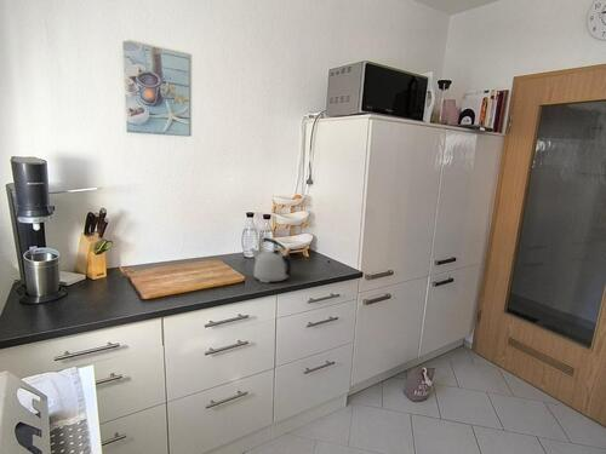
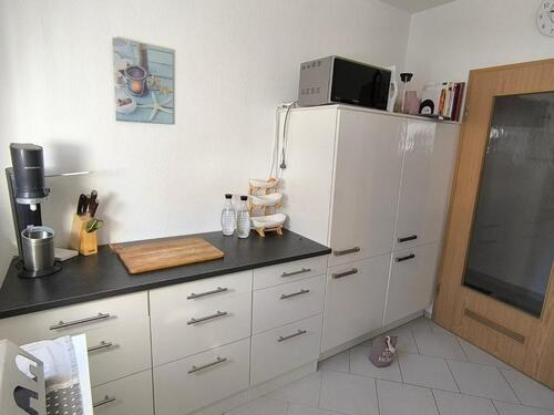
- kettle (270, 257)
